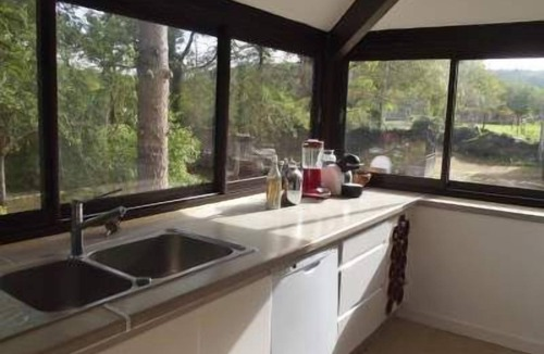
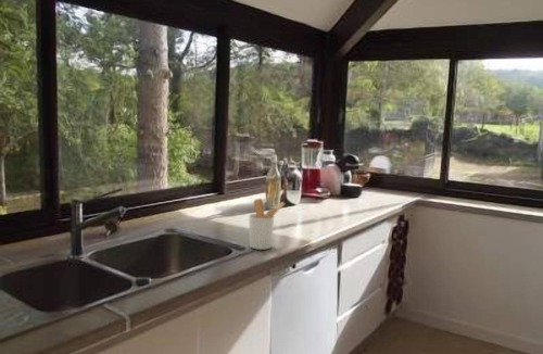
+ utensil holder (267, 223)
